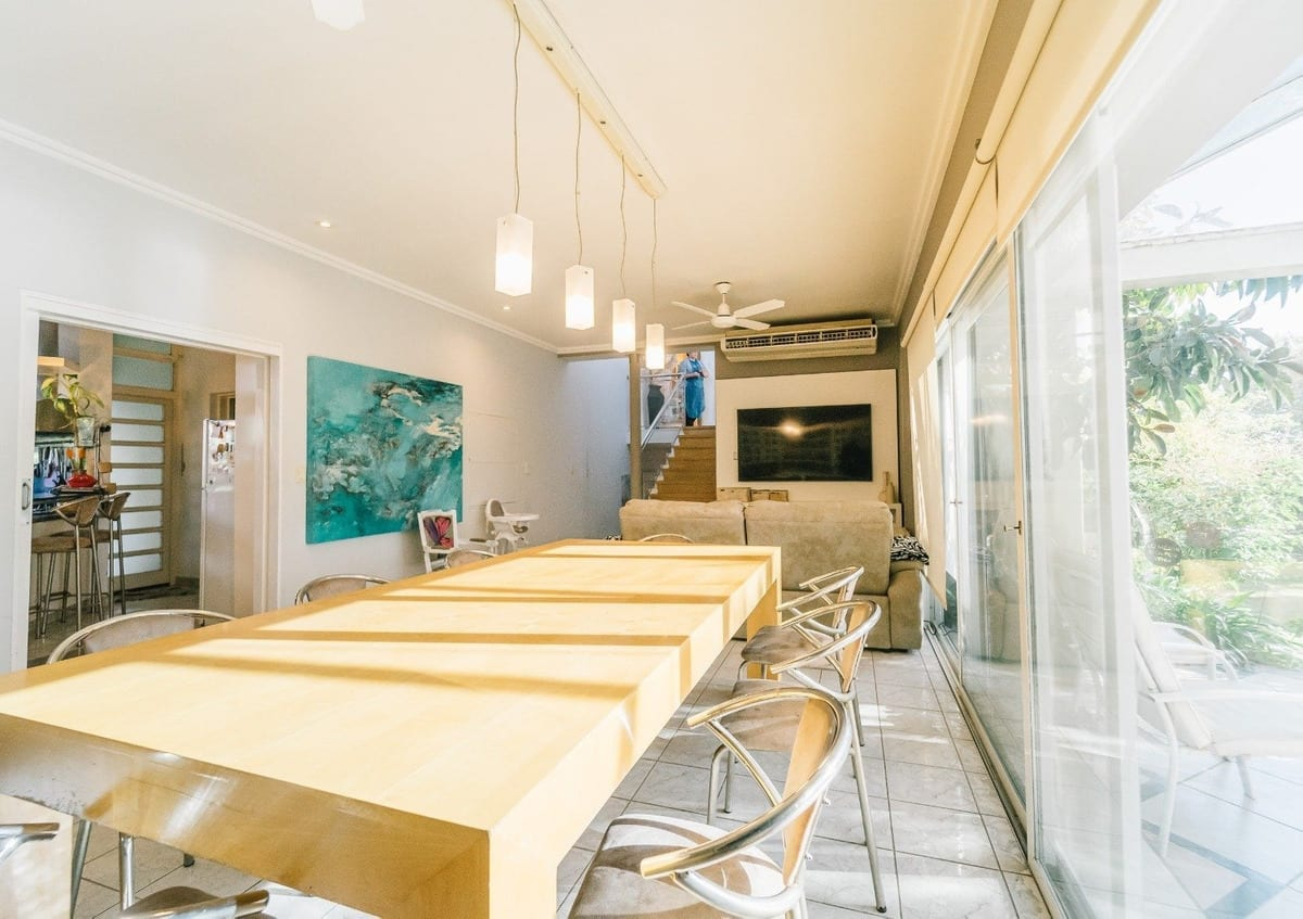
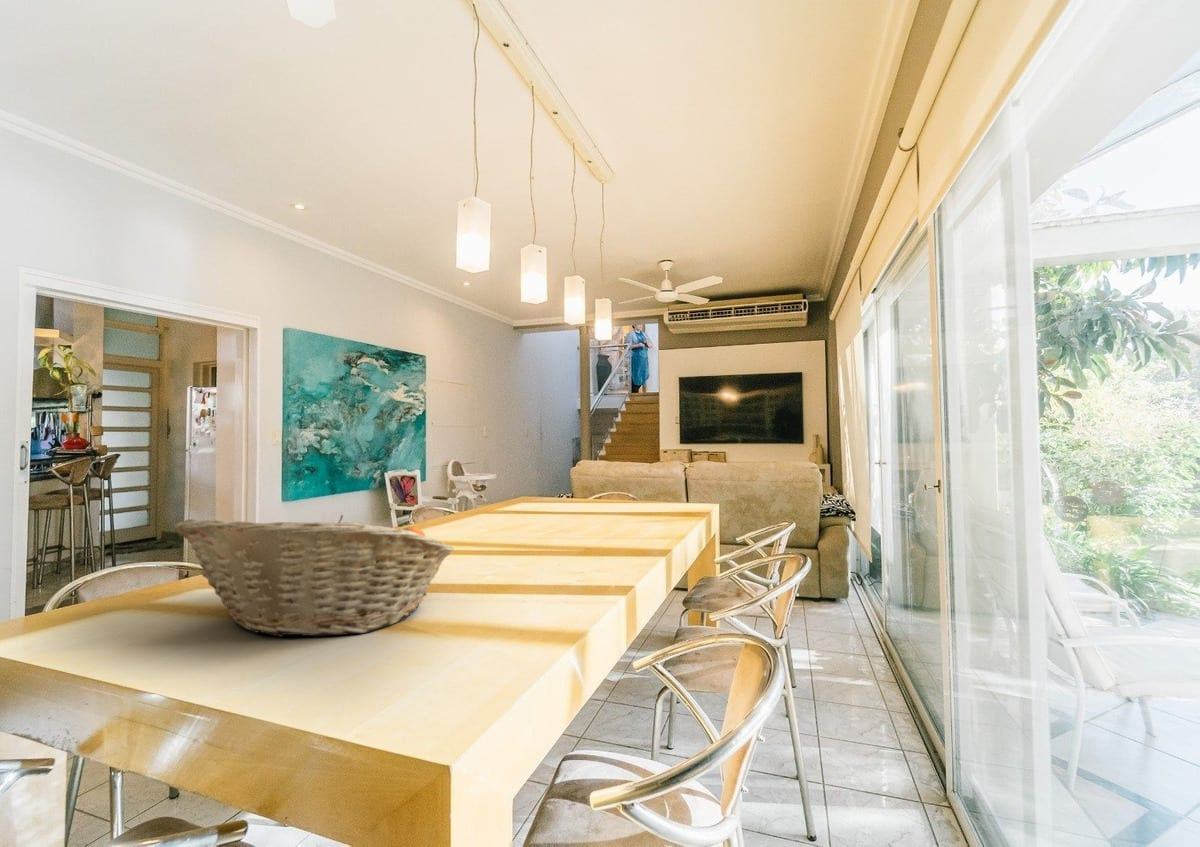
+ fruit basket (322, 560)
